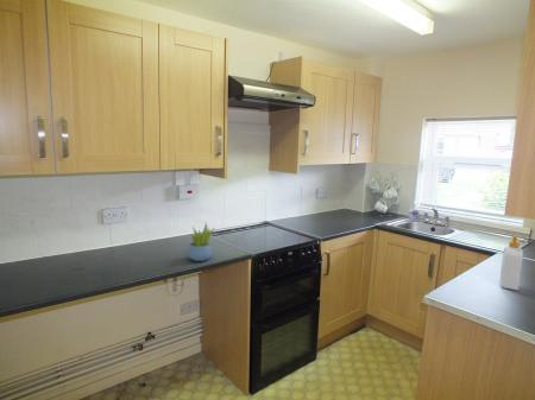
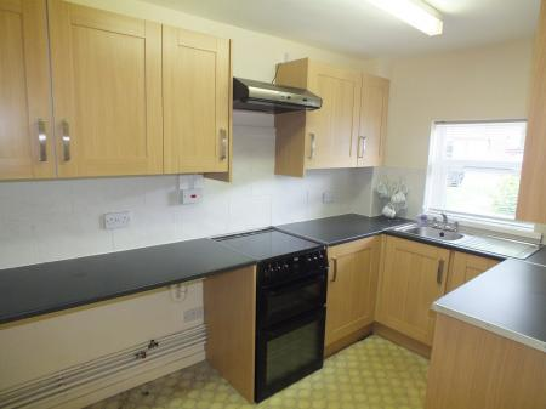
- soap bottle (512, 261)
- succulent plant (200, 241)
